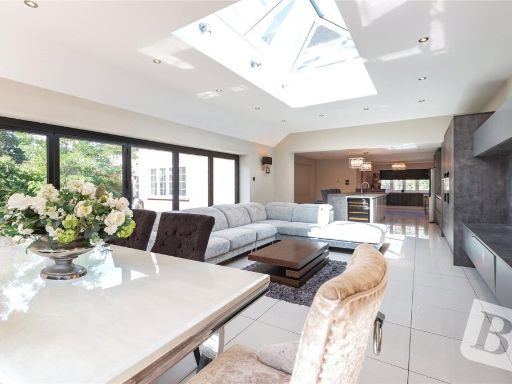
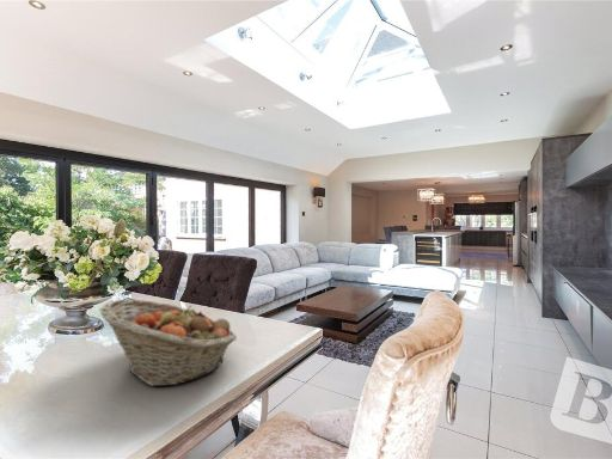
+ fruit basket (171, 331)
